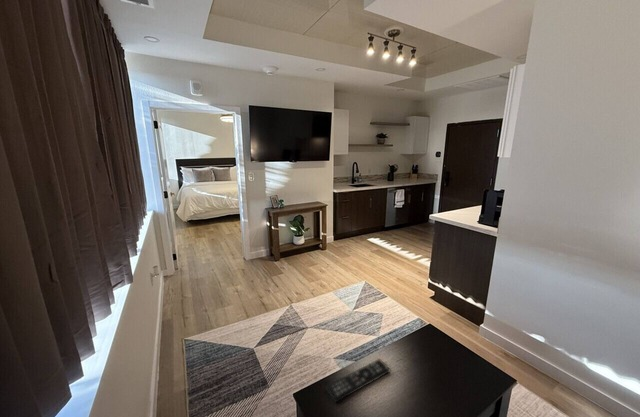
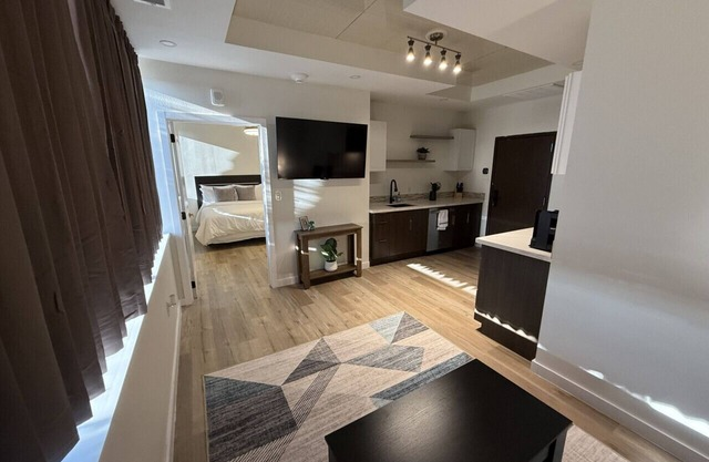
- remote control (359, 378)
